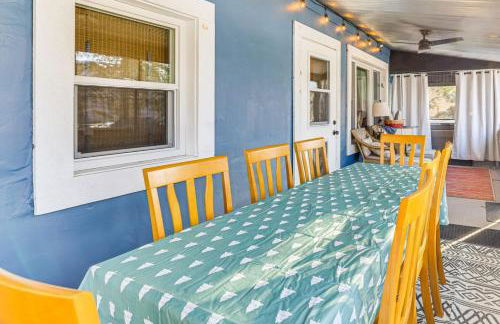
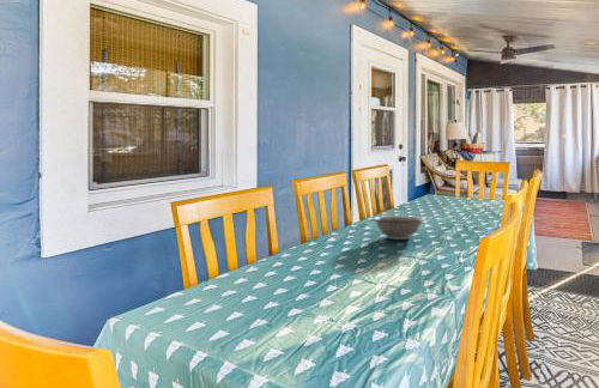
+ decorative bowl (398, 228)
